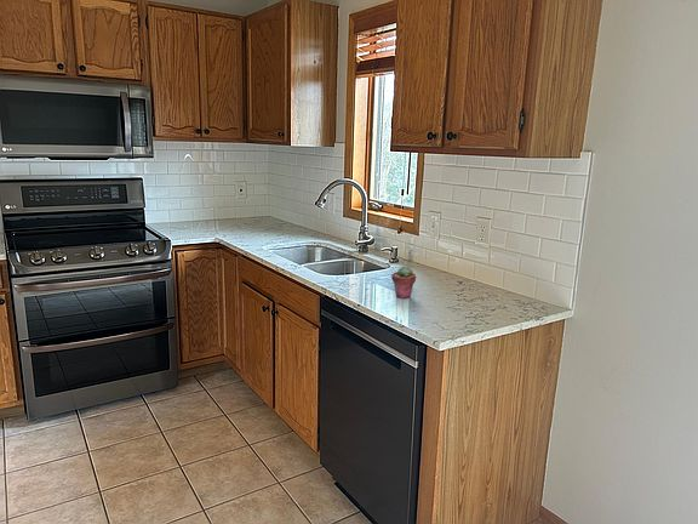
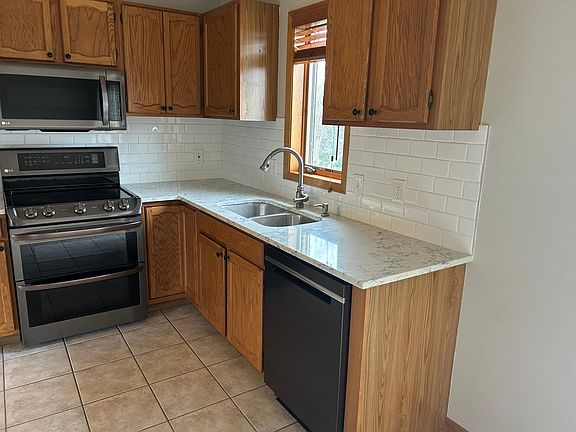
- potted succulent (404, 280)
